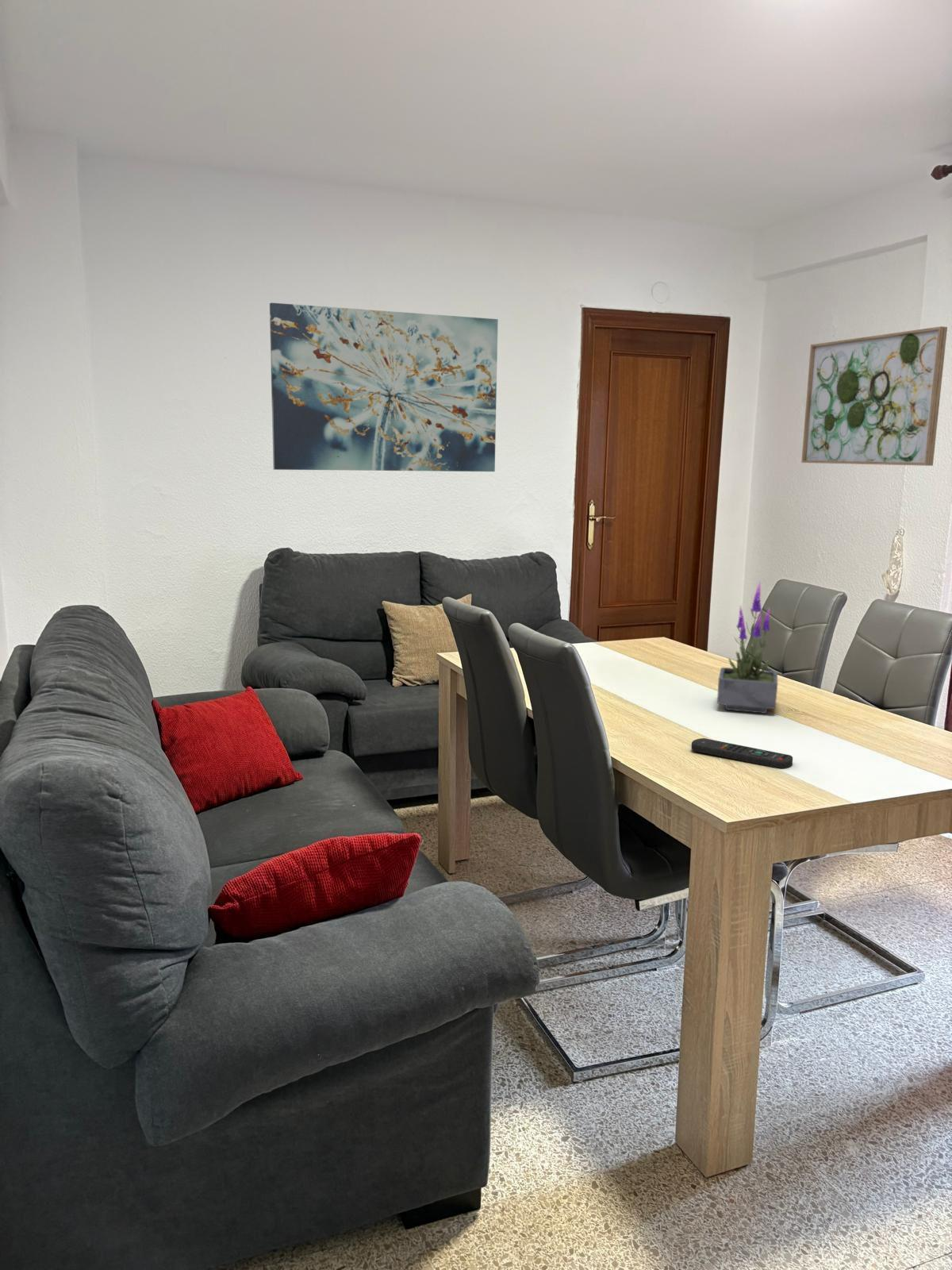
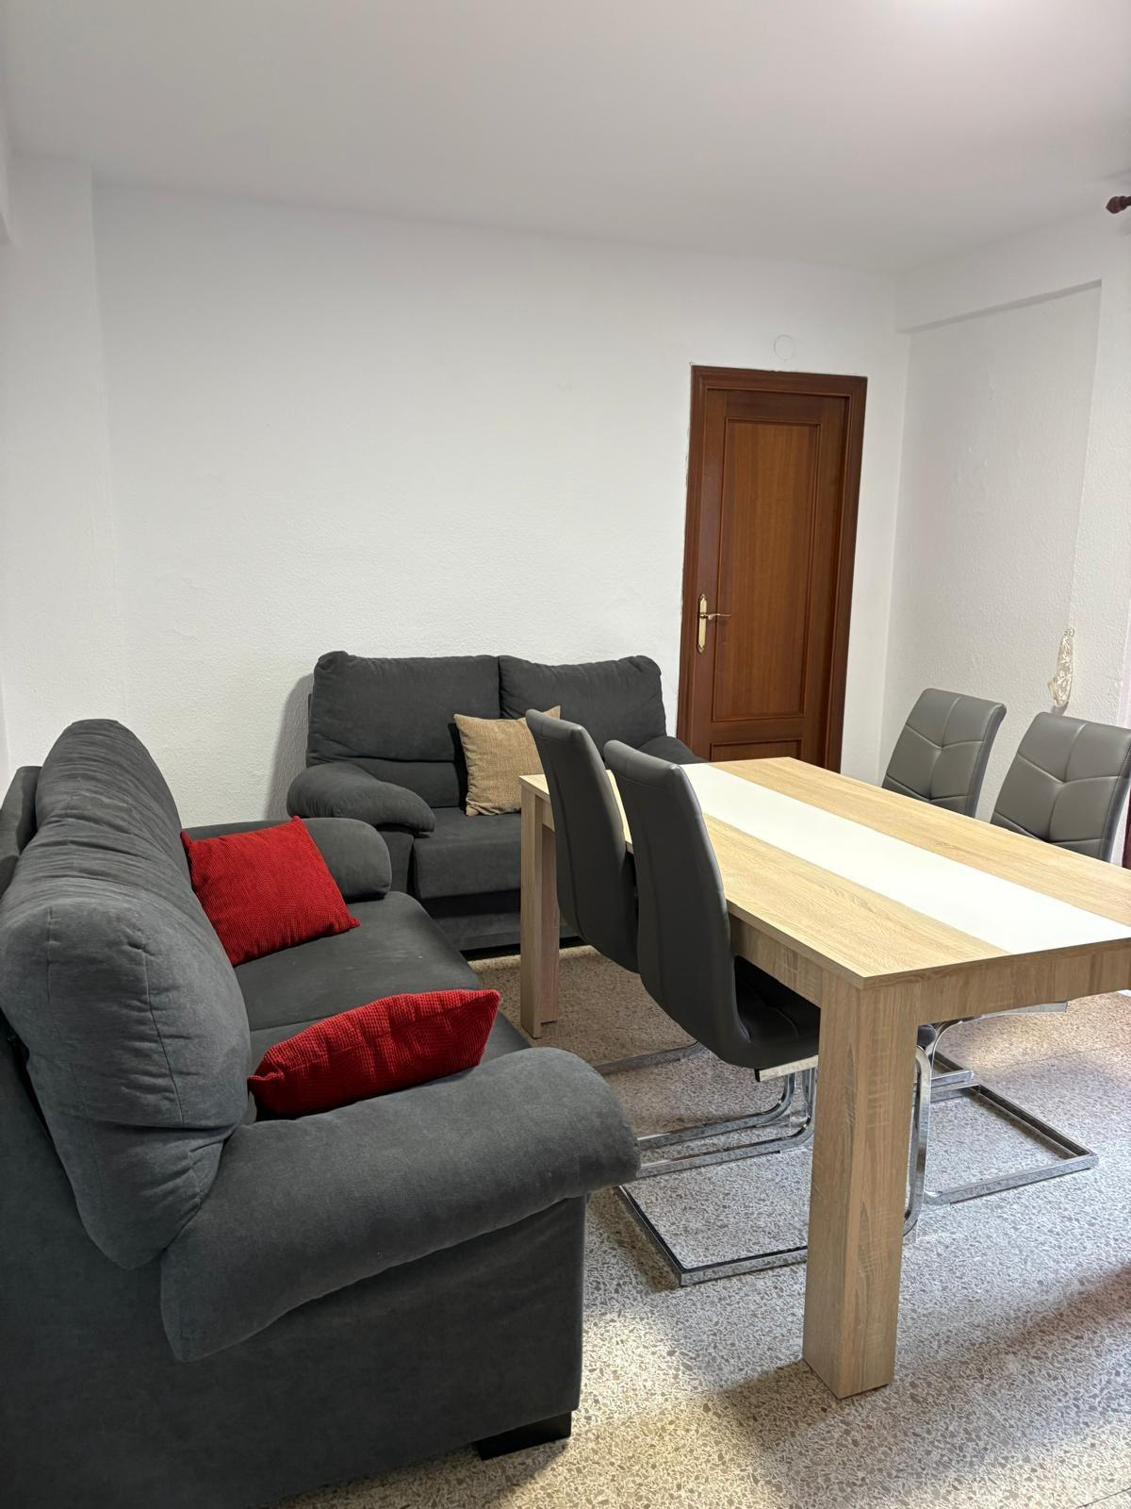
- remote control (740, 752)
- wall art (866, 401)
- wall art (388, 392)
- potted plant (750, 645)
